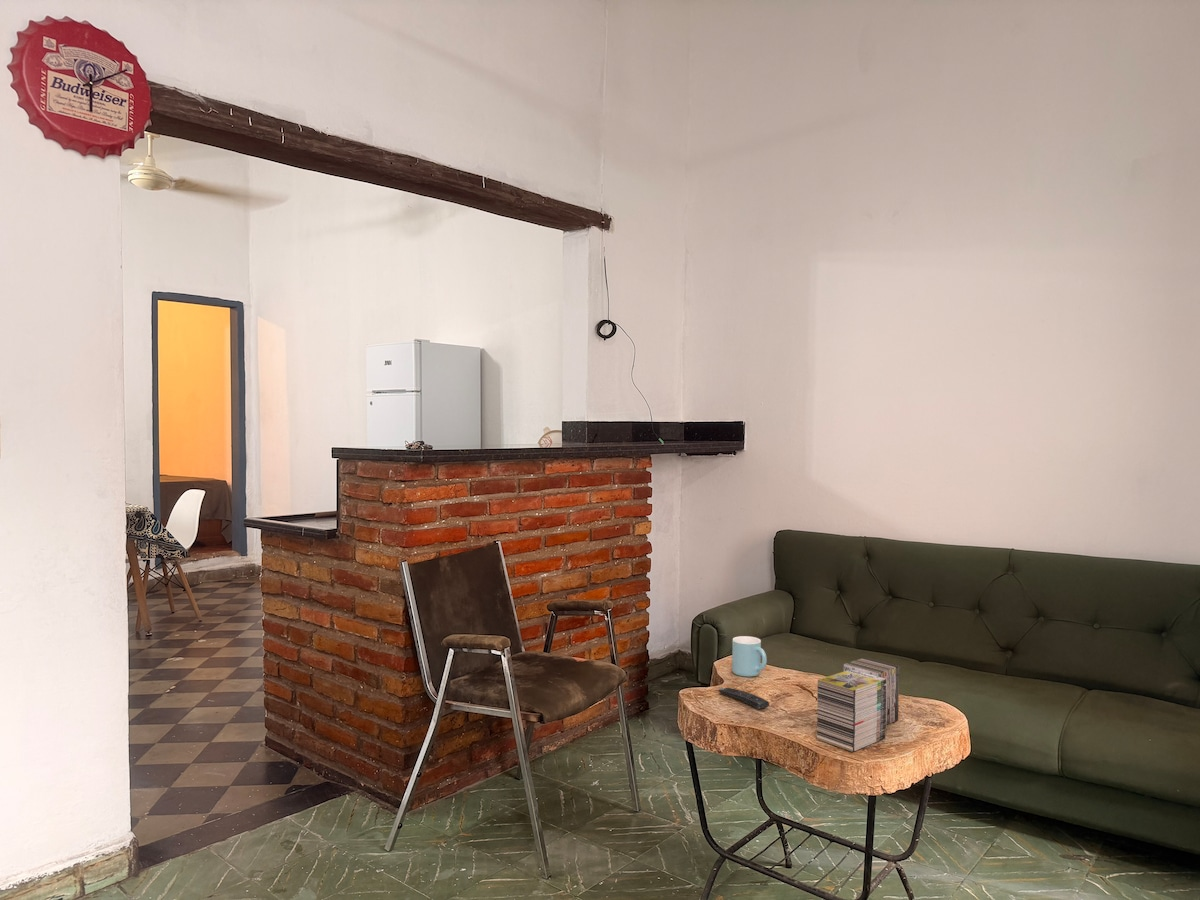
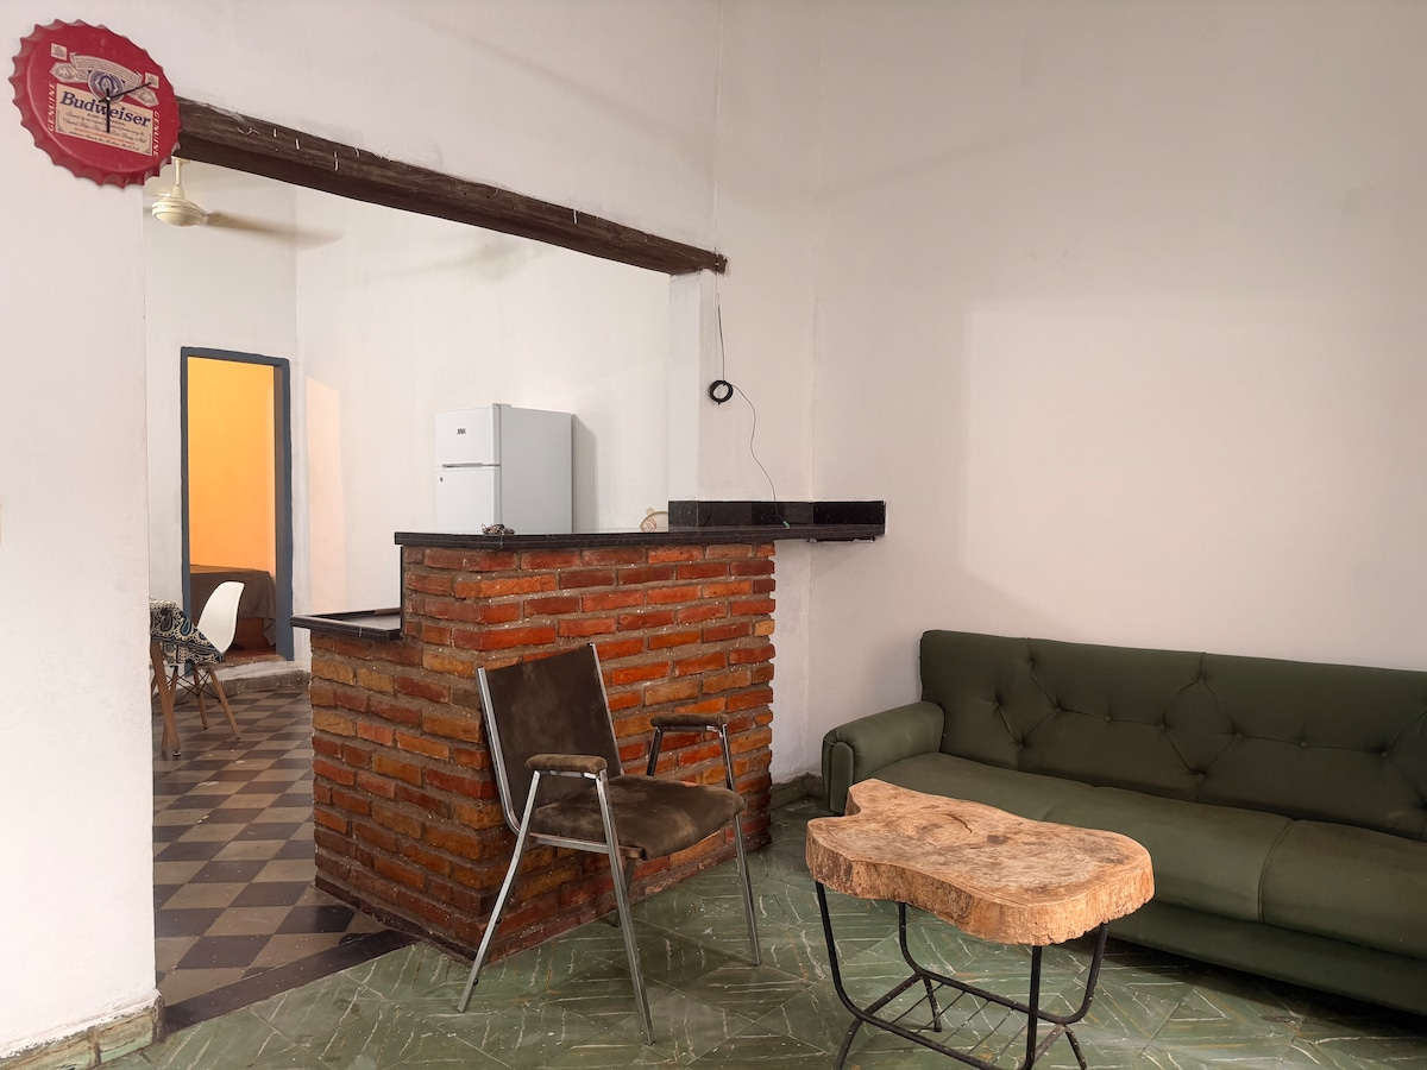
- magazine (858, 700)
- mug (750, 657)
- remote control (741, 696)
